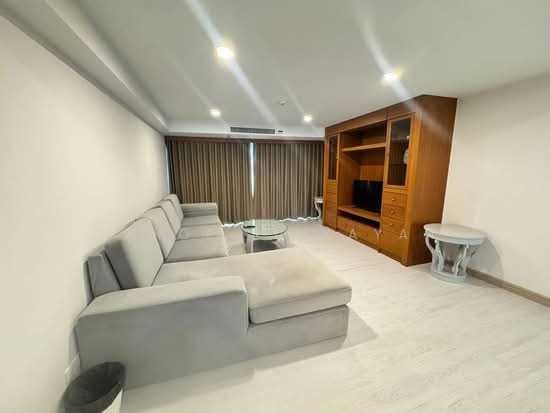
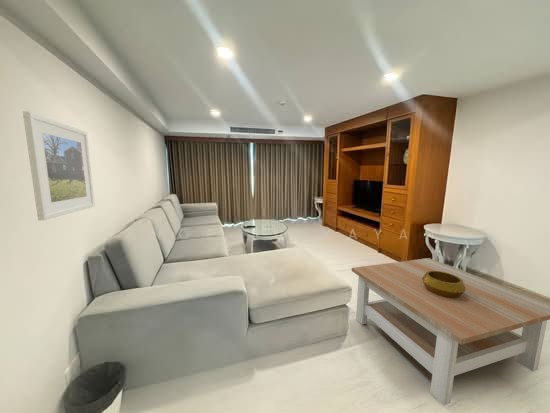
+ decorative bowl (442, 283)
+ coffee table (436, 313)
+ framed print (66, 169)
